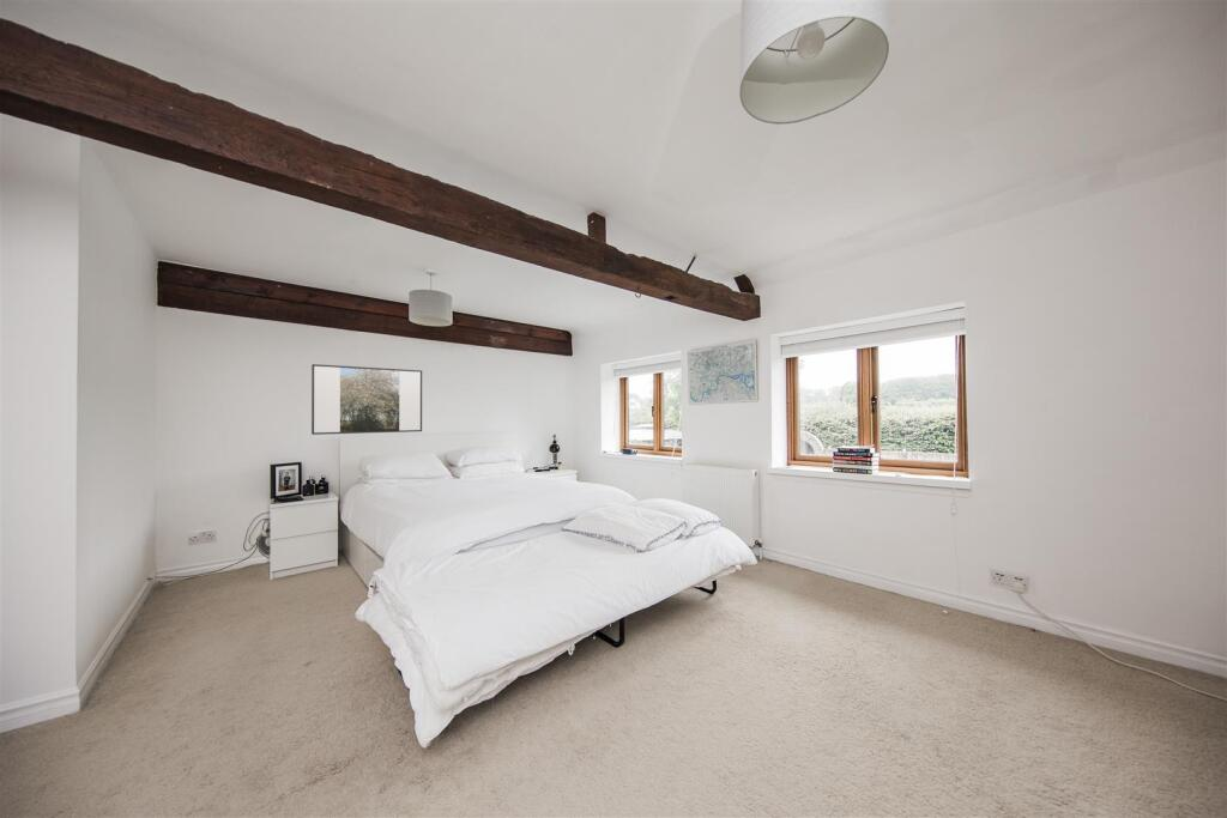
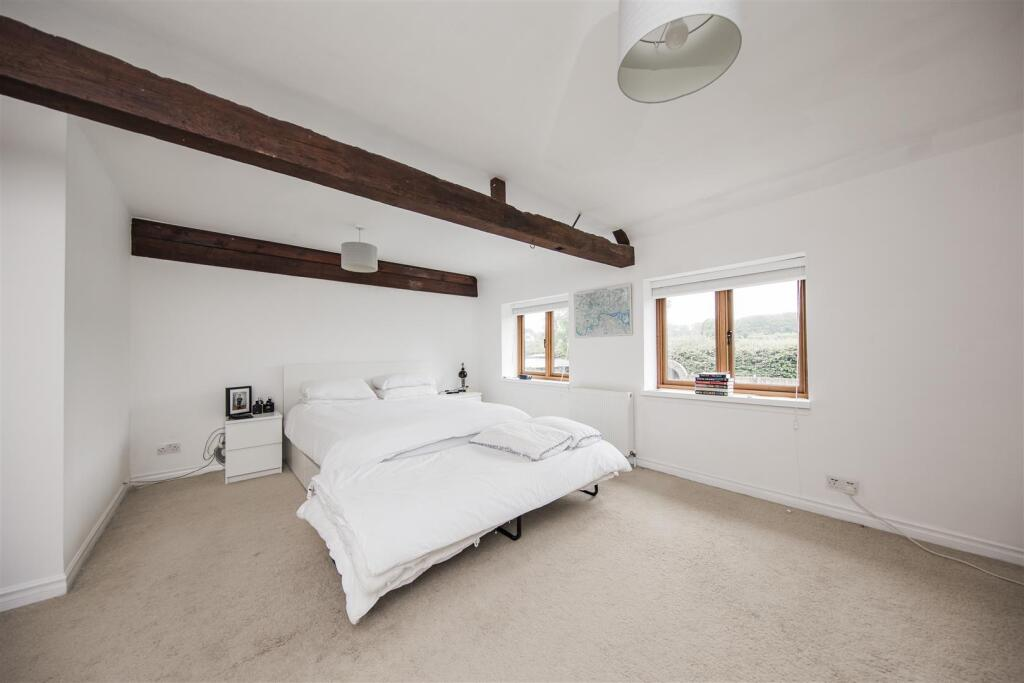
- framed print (370, 400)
